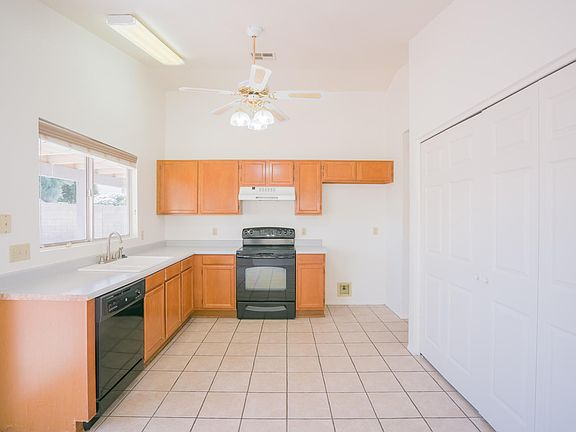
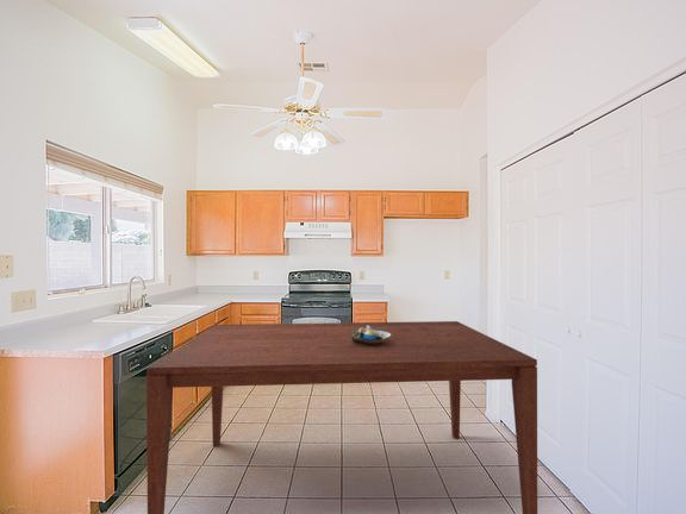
+ decorative bowl (364, 333)
+ dining table (342, 382)
